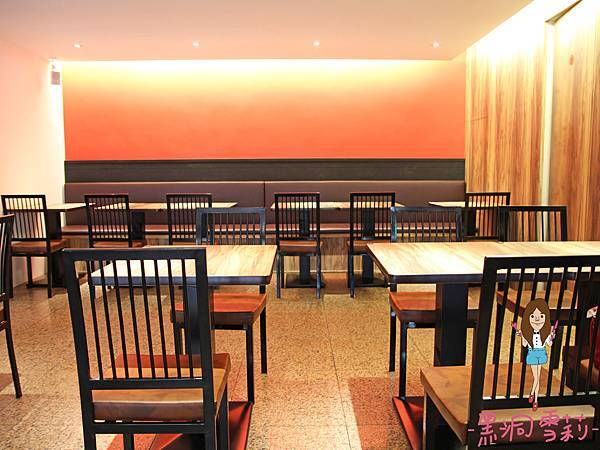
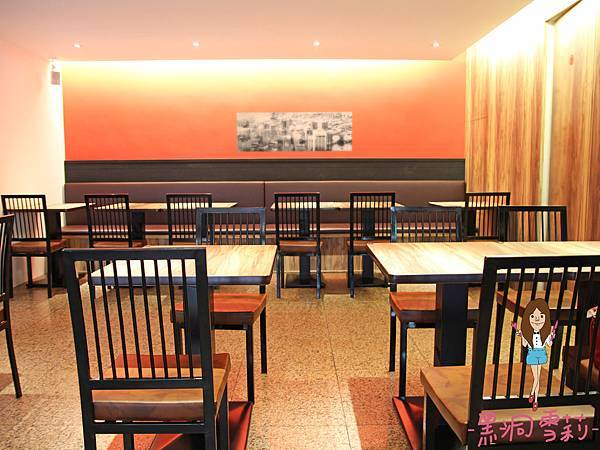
+ wall art (294, 132)
